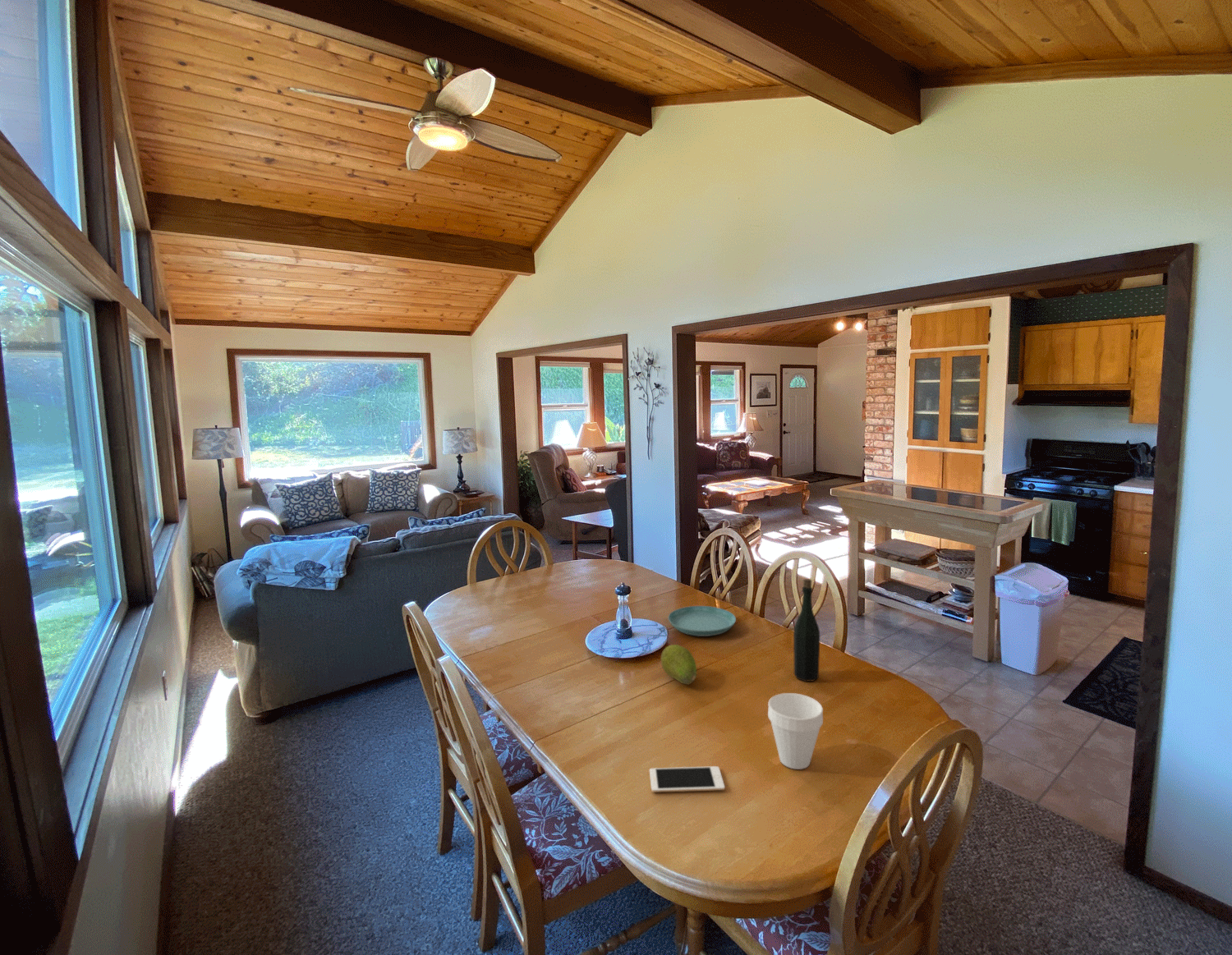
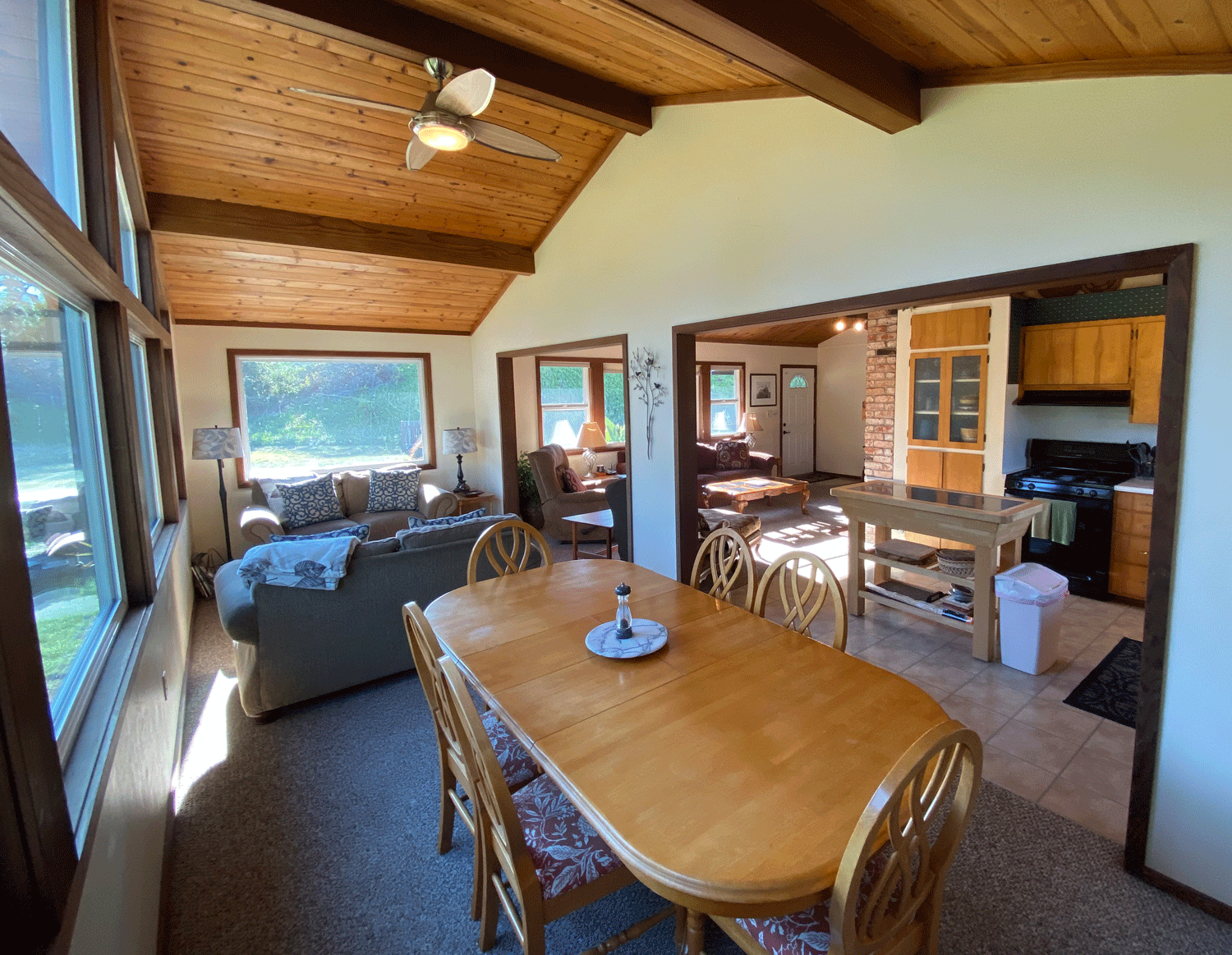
- fruit (680, 663)
- bottle (807, 628)
- cell phone (686, 778)
- cup (794, 732)
- saucer (701, 622)
